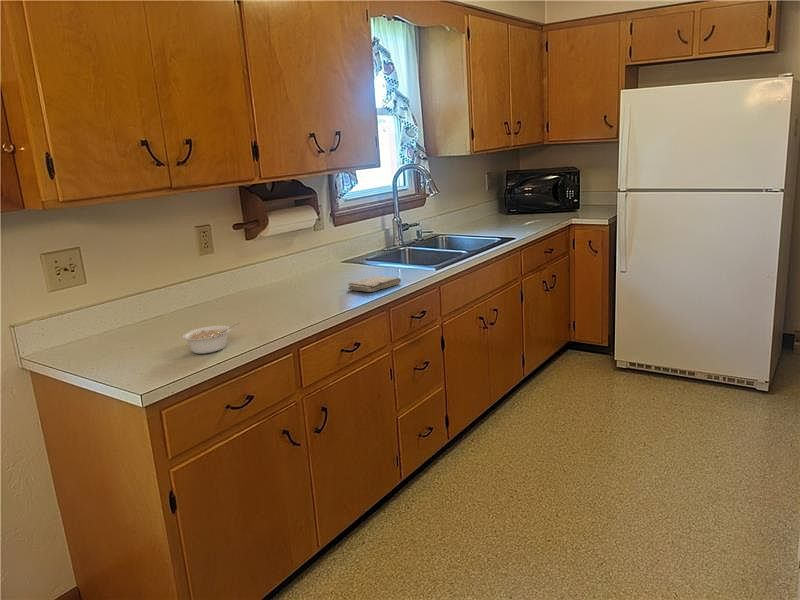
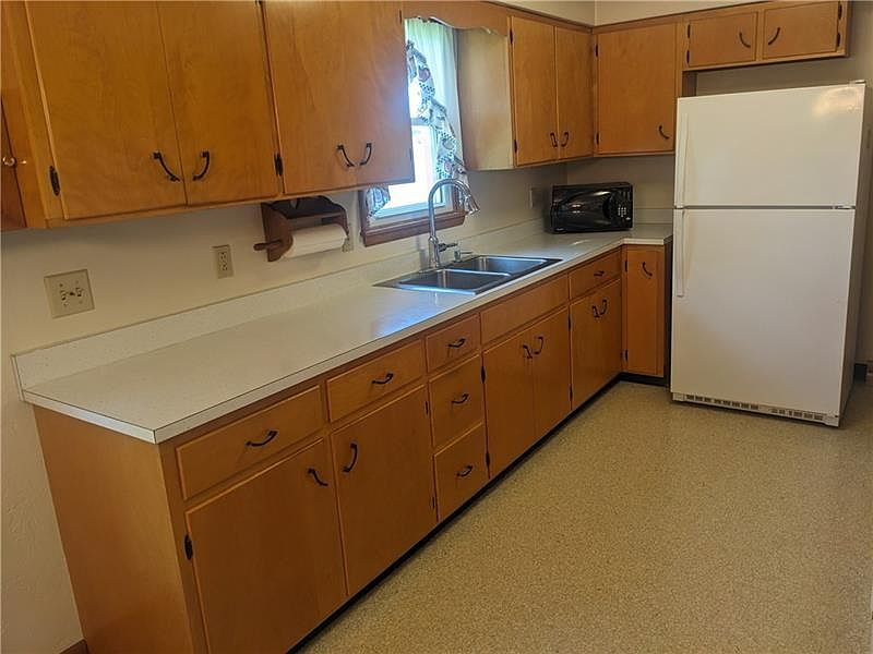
- washcloth (374, 282)
- legume (209, 338)
